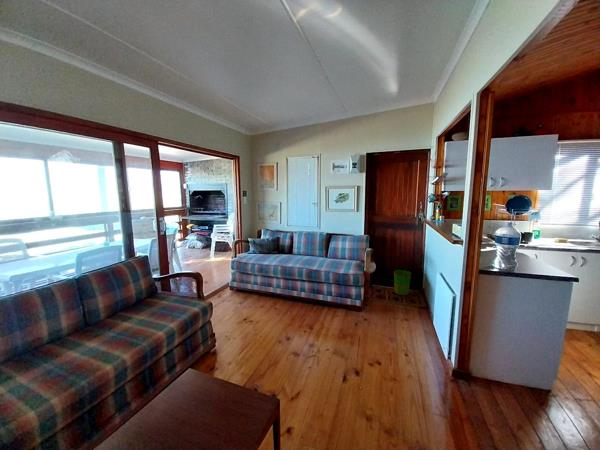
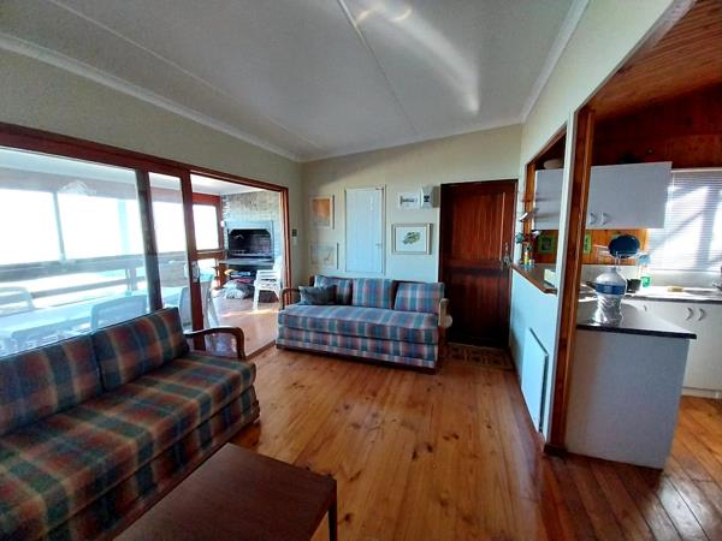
- waste bin (401, 282)
